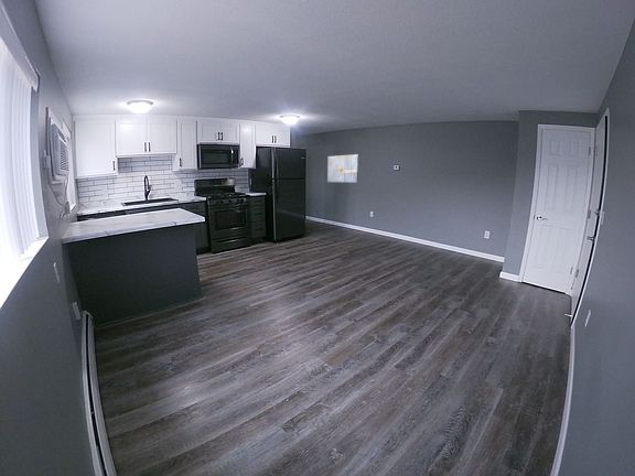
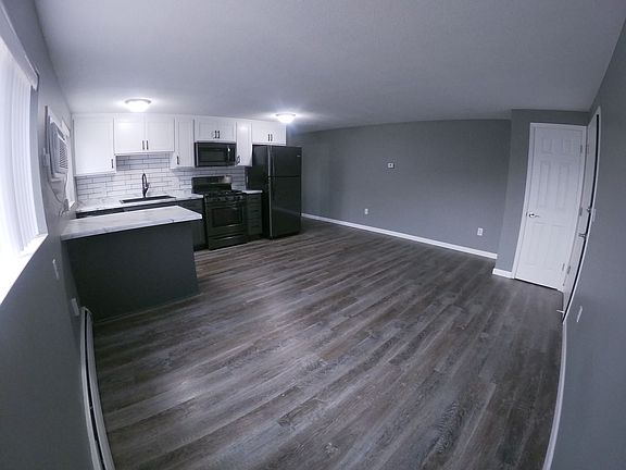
- wall art (342, 169)
